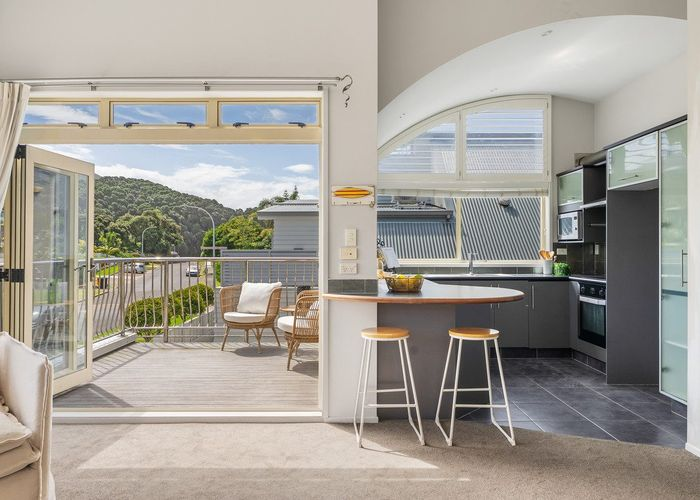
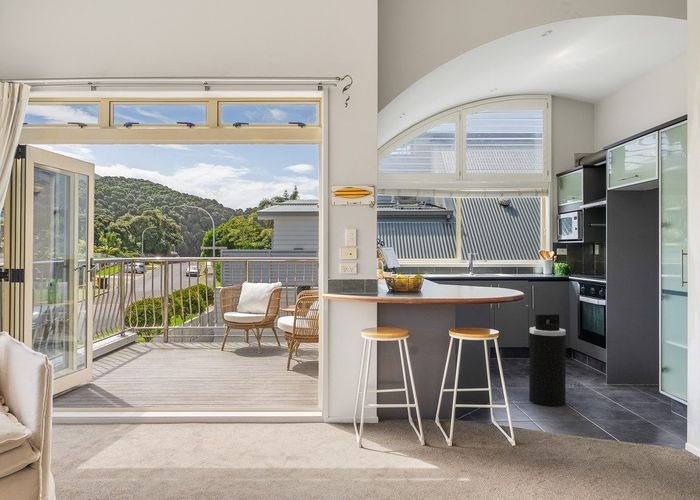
+ trash can (547, 357)
